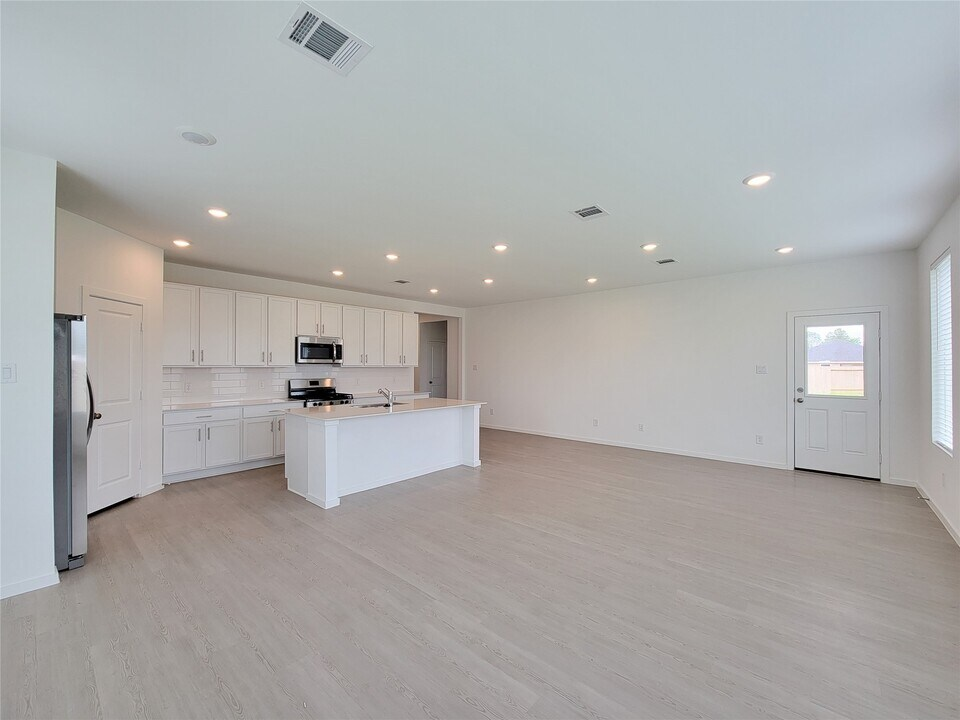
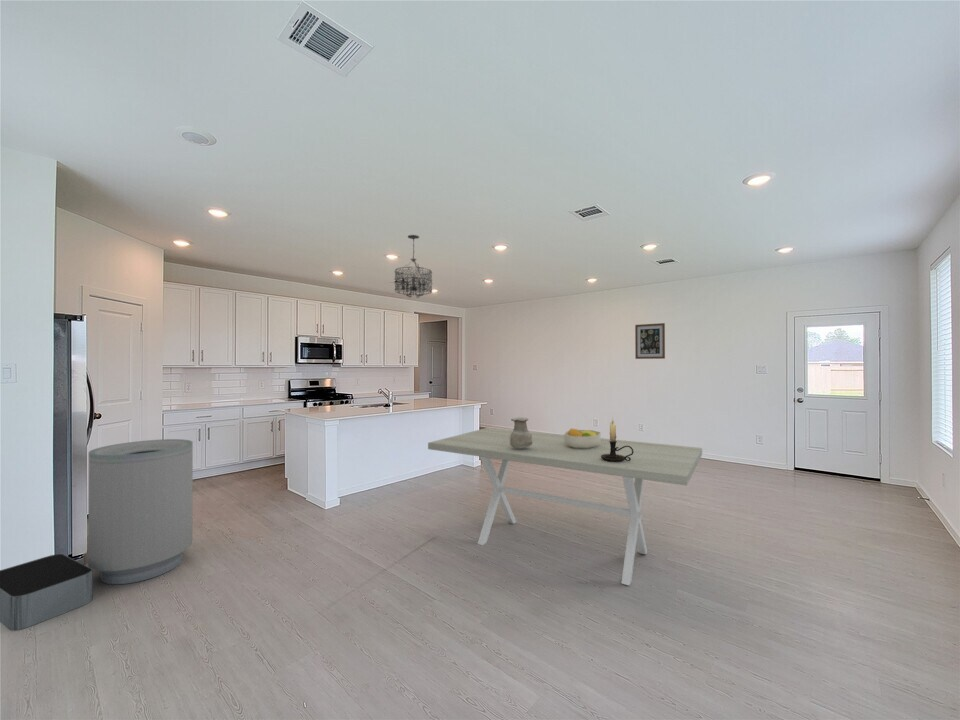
+ dining table (560, 497)
+ wall art (649, 341)
+ candle holder (615, 437)
+ storage bin (39, 588)
+ chandelier (413, 267)
+ vase (521, 433)
+ fruit bowl (582, 436)
+ trash can (143, 506)
